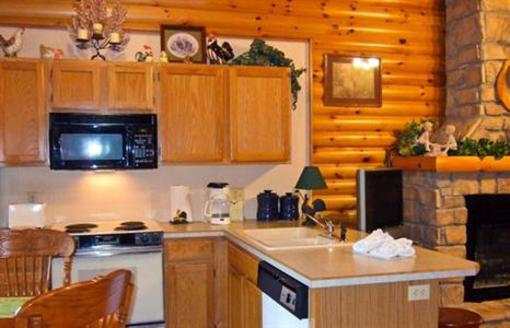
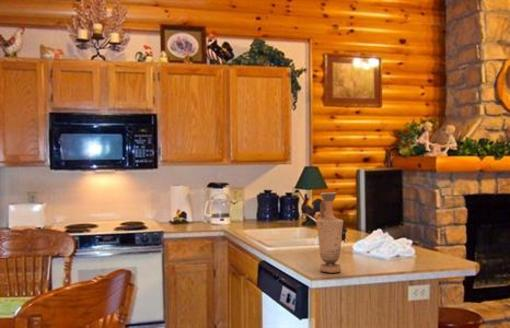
+ vase (329, 231)
